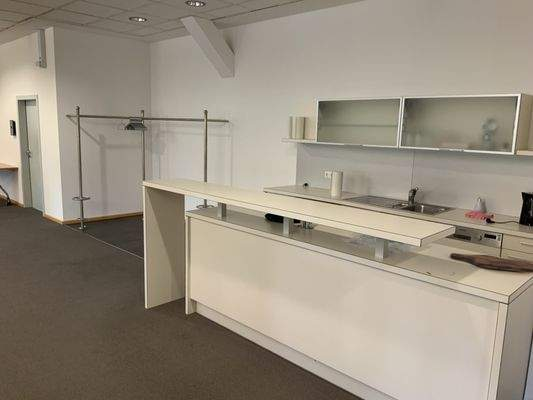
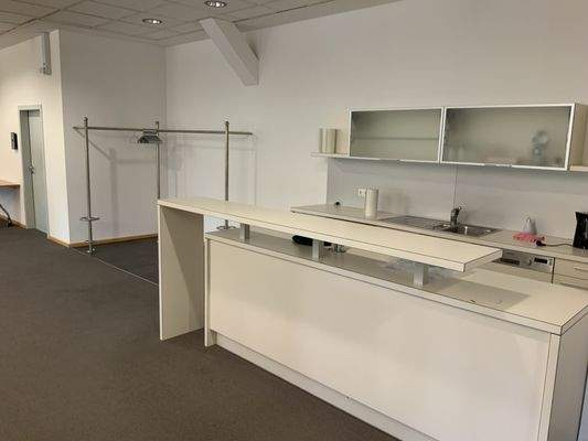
- cutting board (491, 262)
